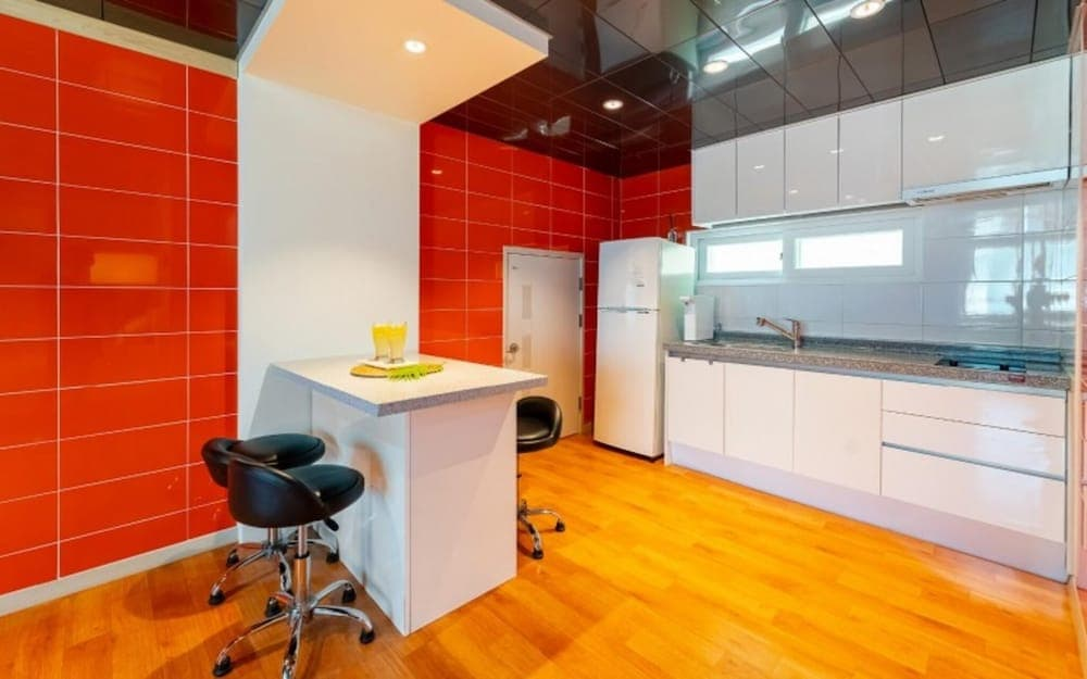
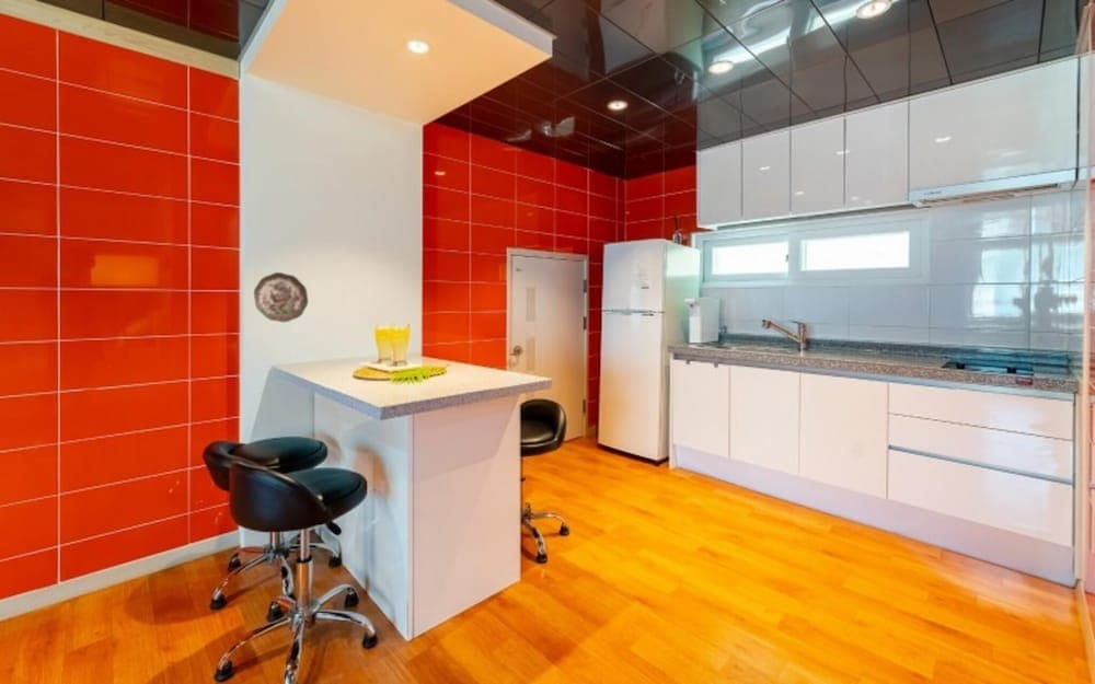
+ decorative plate (280, 297)
